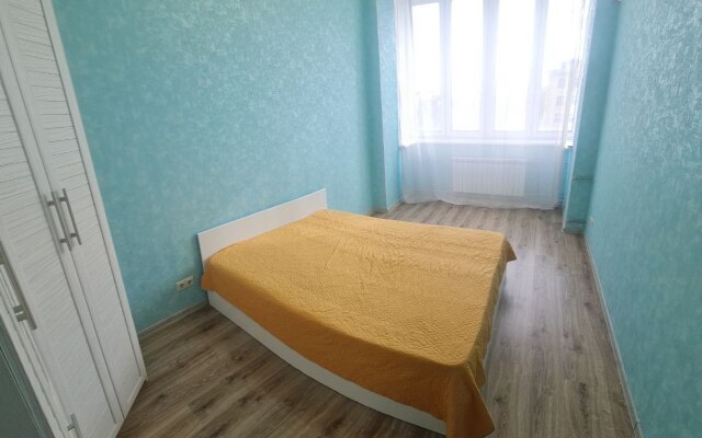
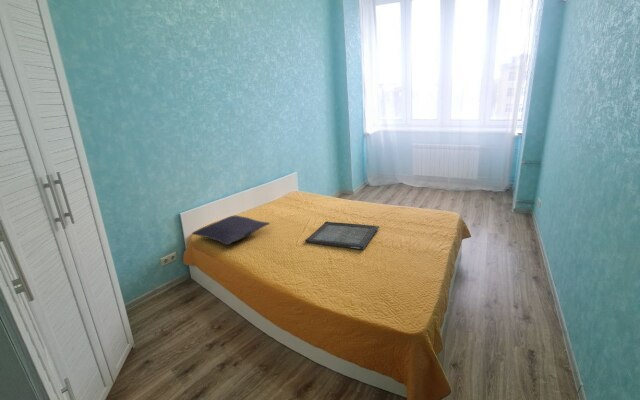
+ serving tray (343, 233)
+ pillow (231, 228)
